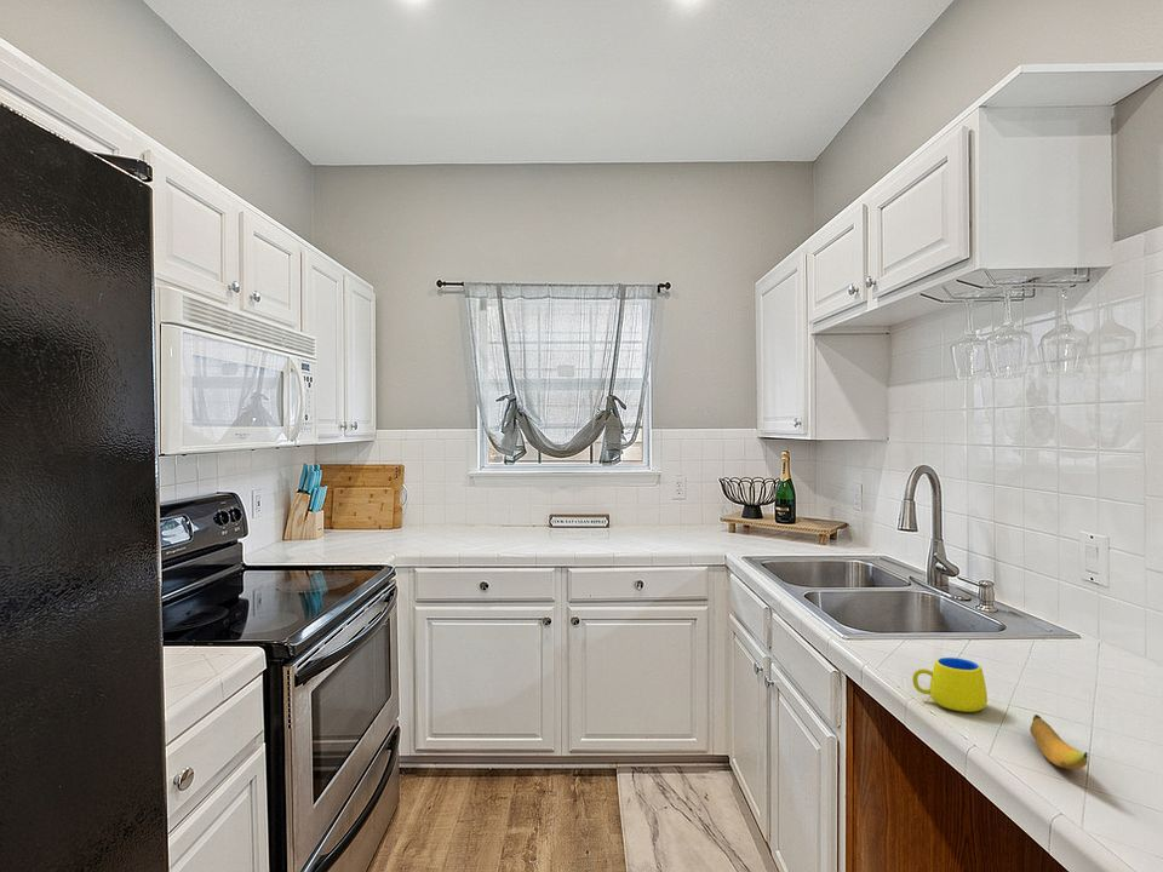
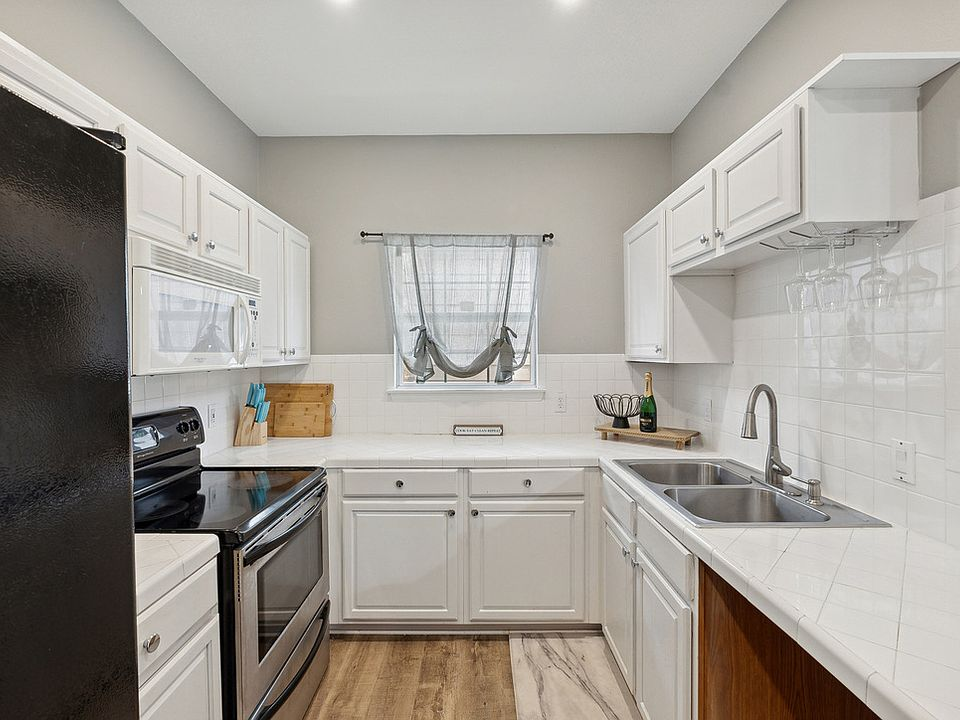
- banana (1058, 744)
- mug (949, 682)
